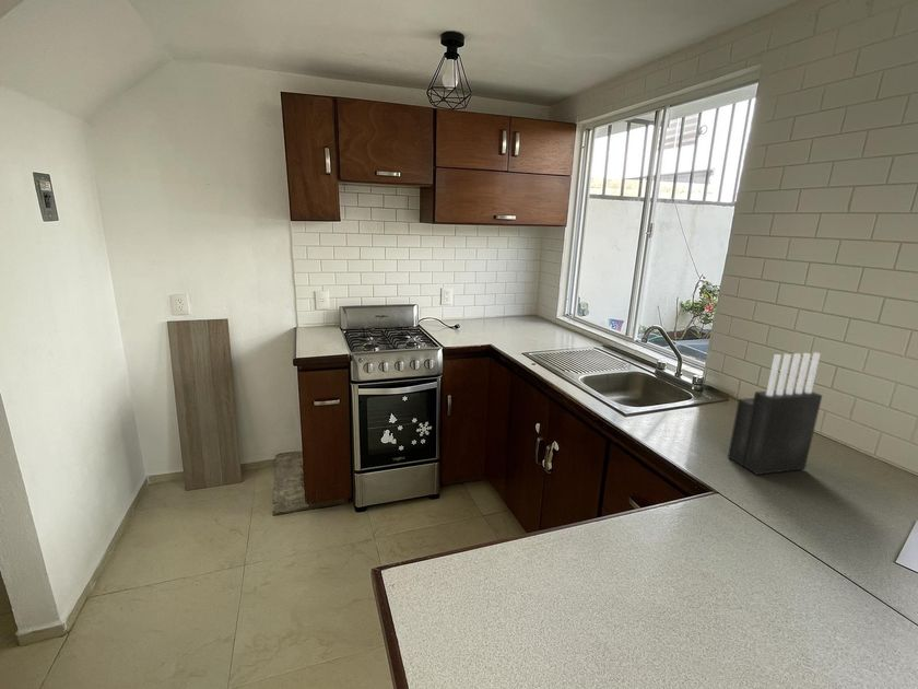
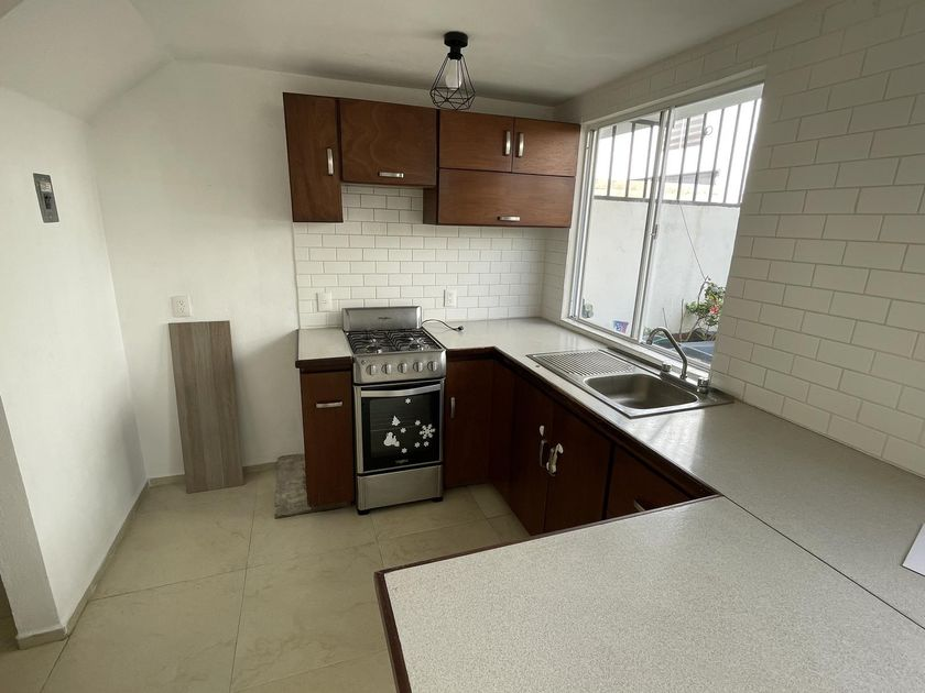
- knife block (773, 407)
